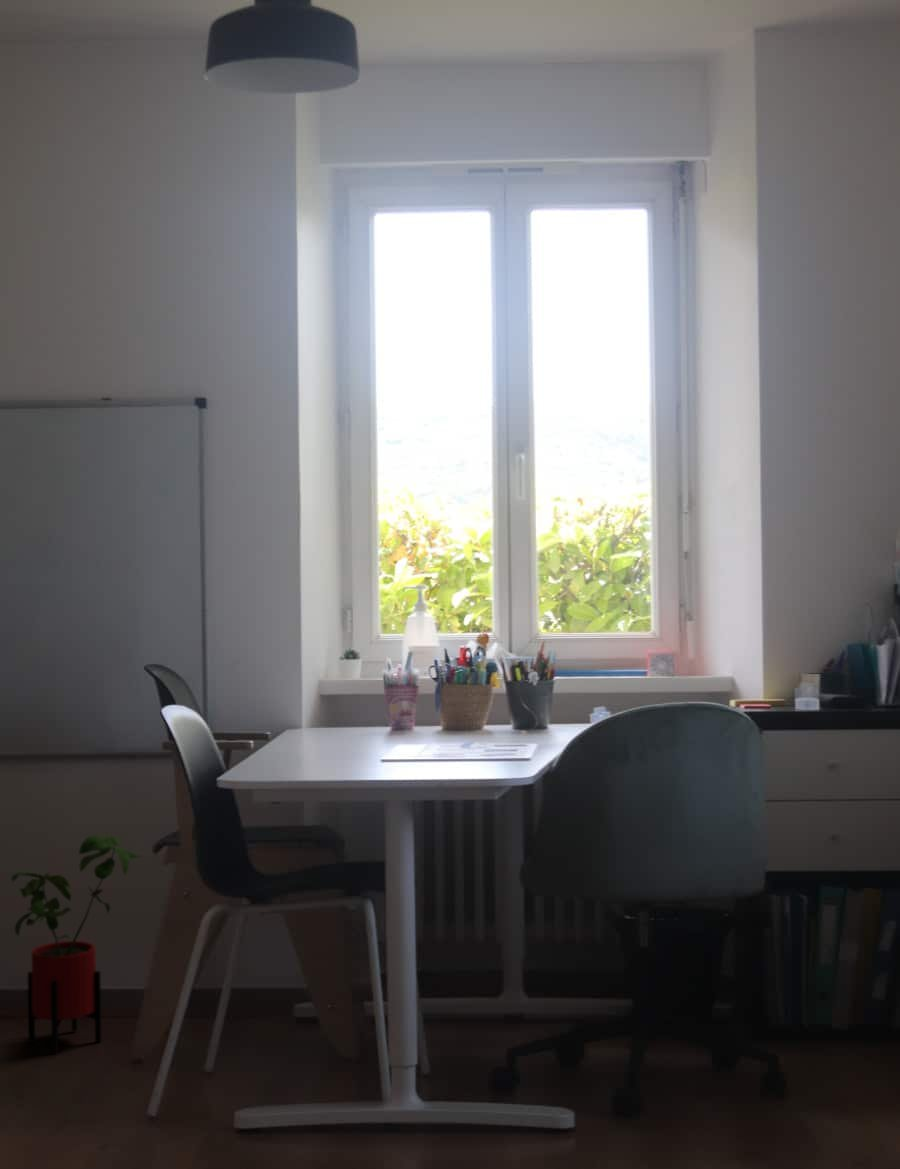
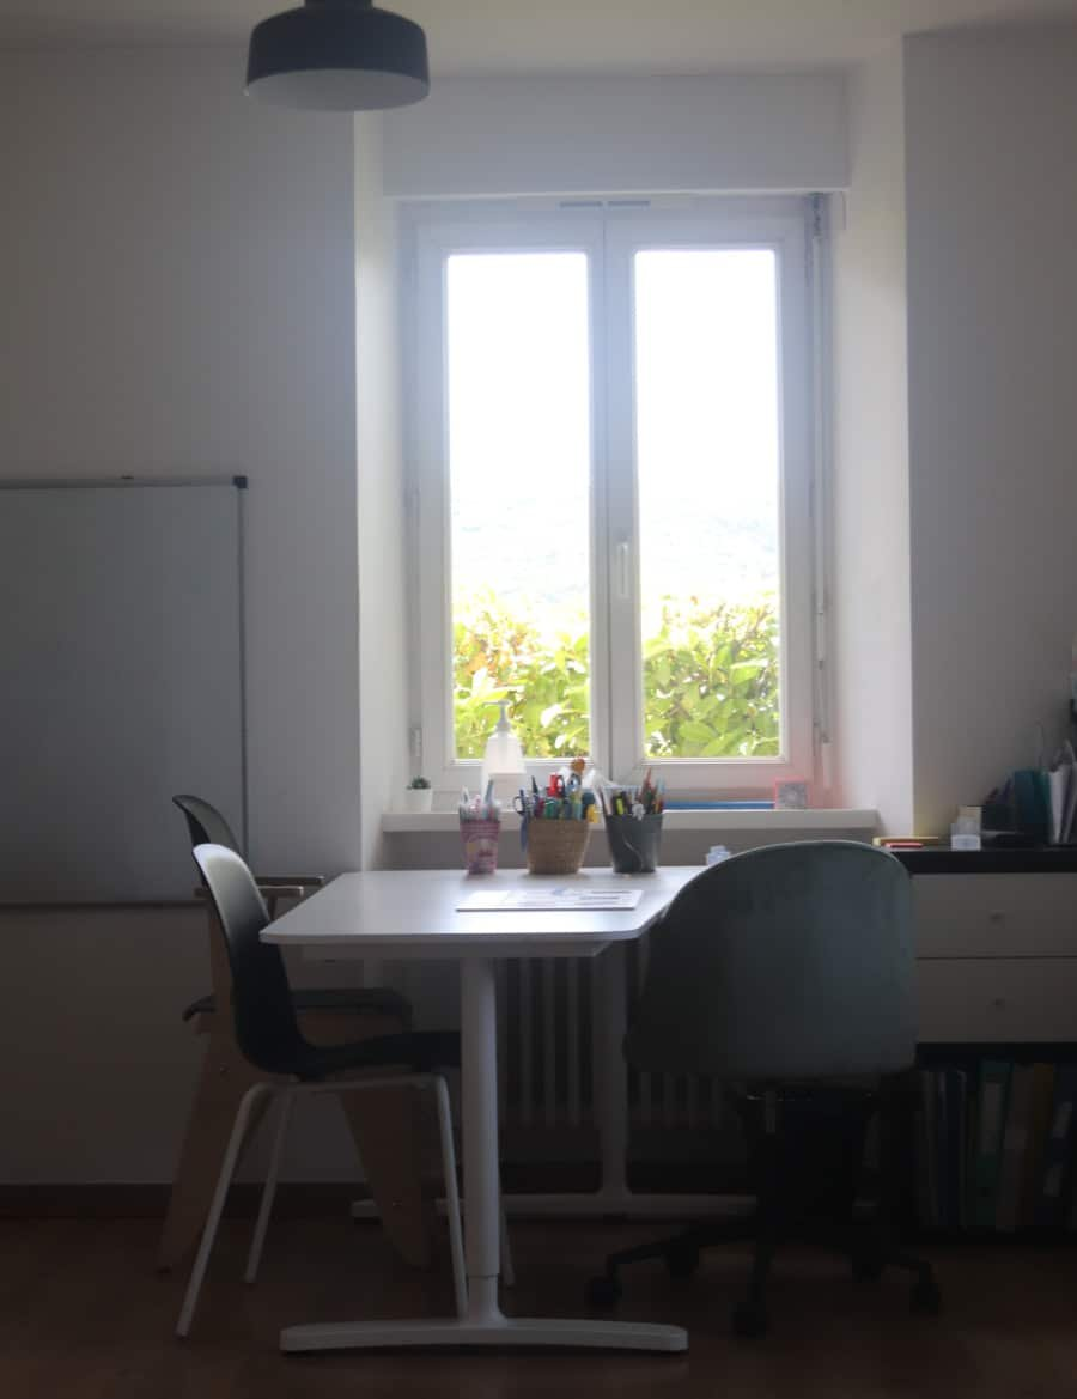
- house plant (68, 938)
